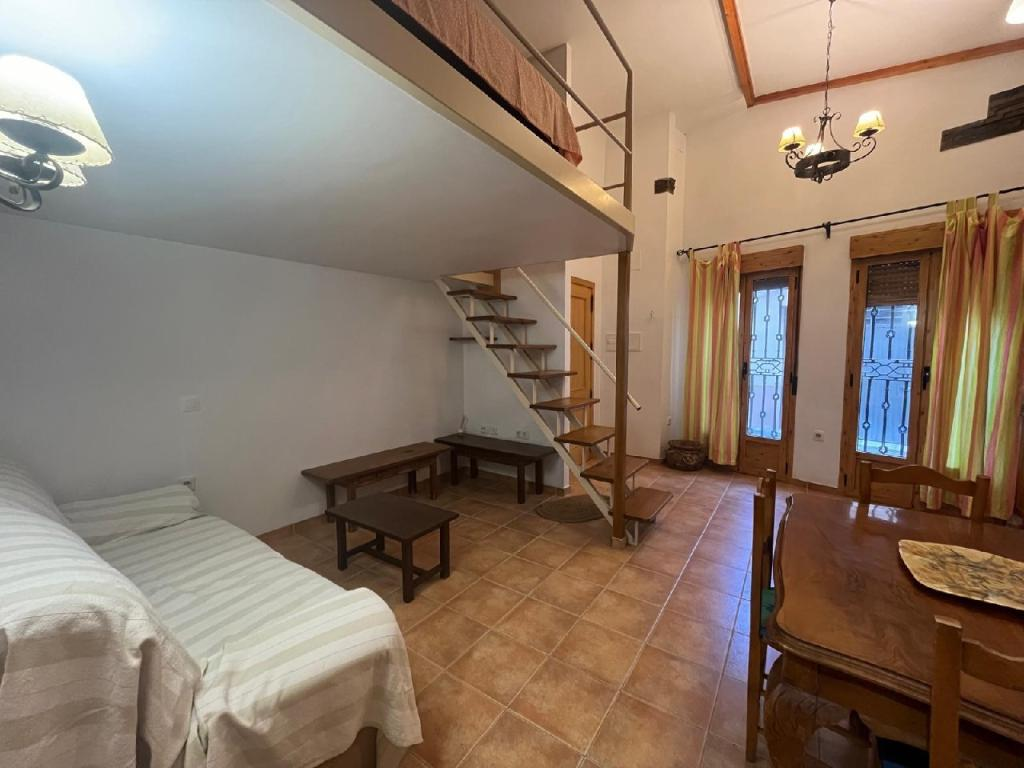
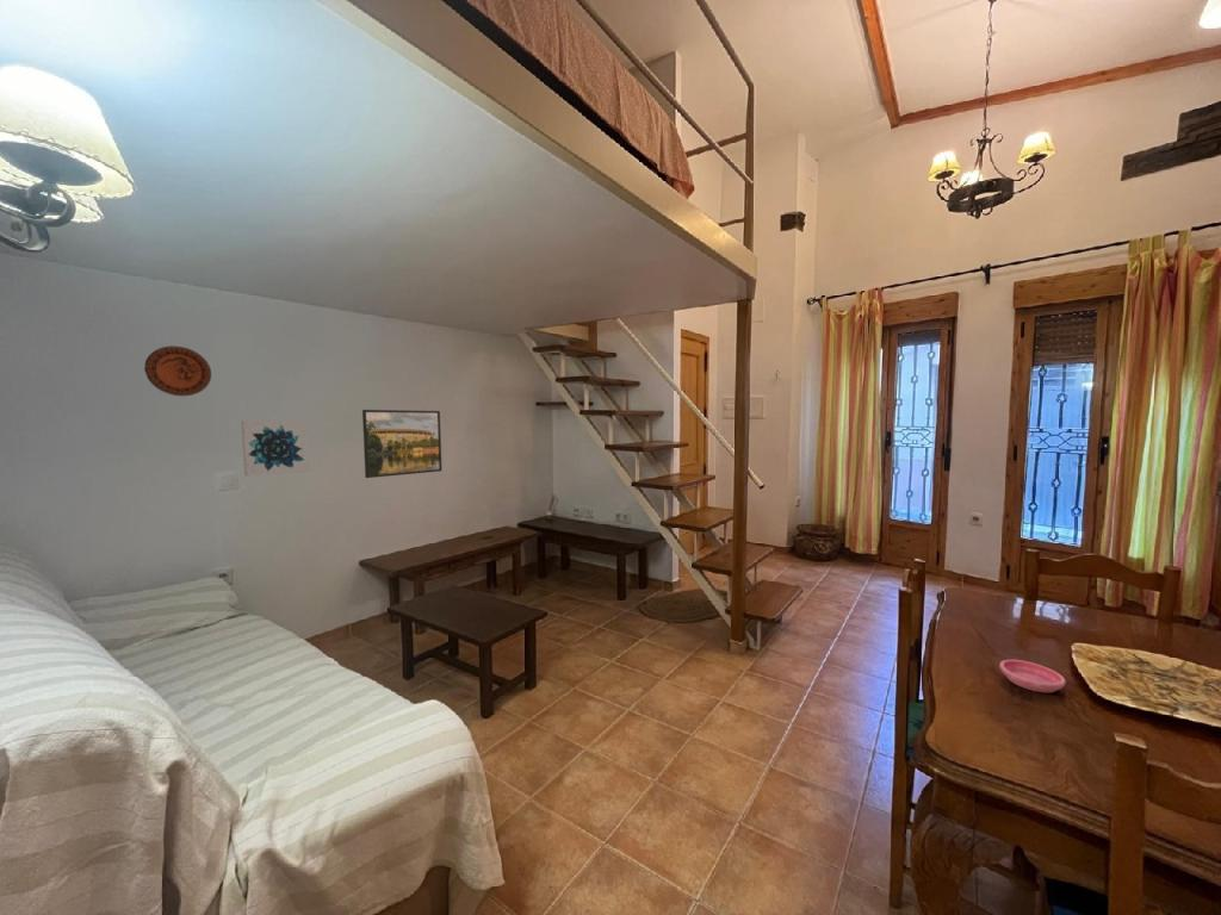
+ decorative plate (179, 371)
+ saucer (1030, 677)
+ wall art (275, 447)
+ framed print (404, 442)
